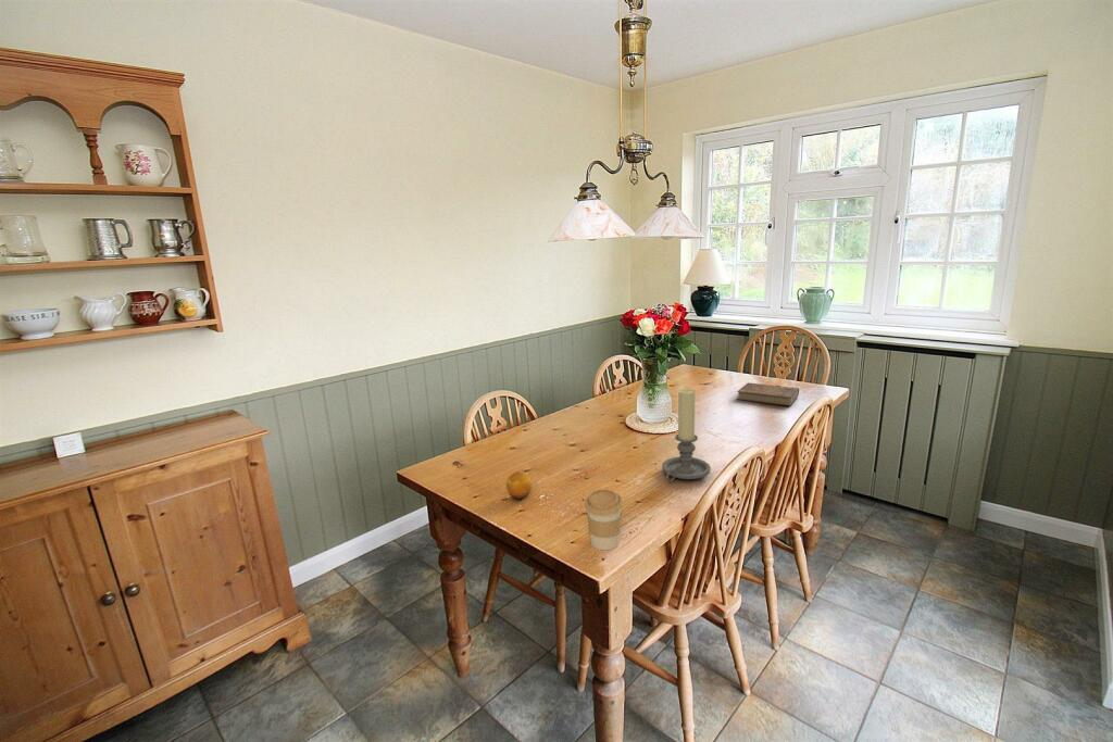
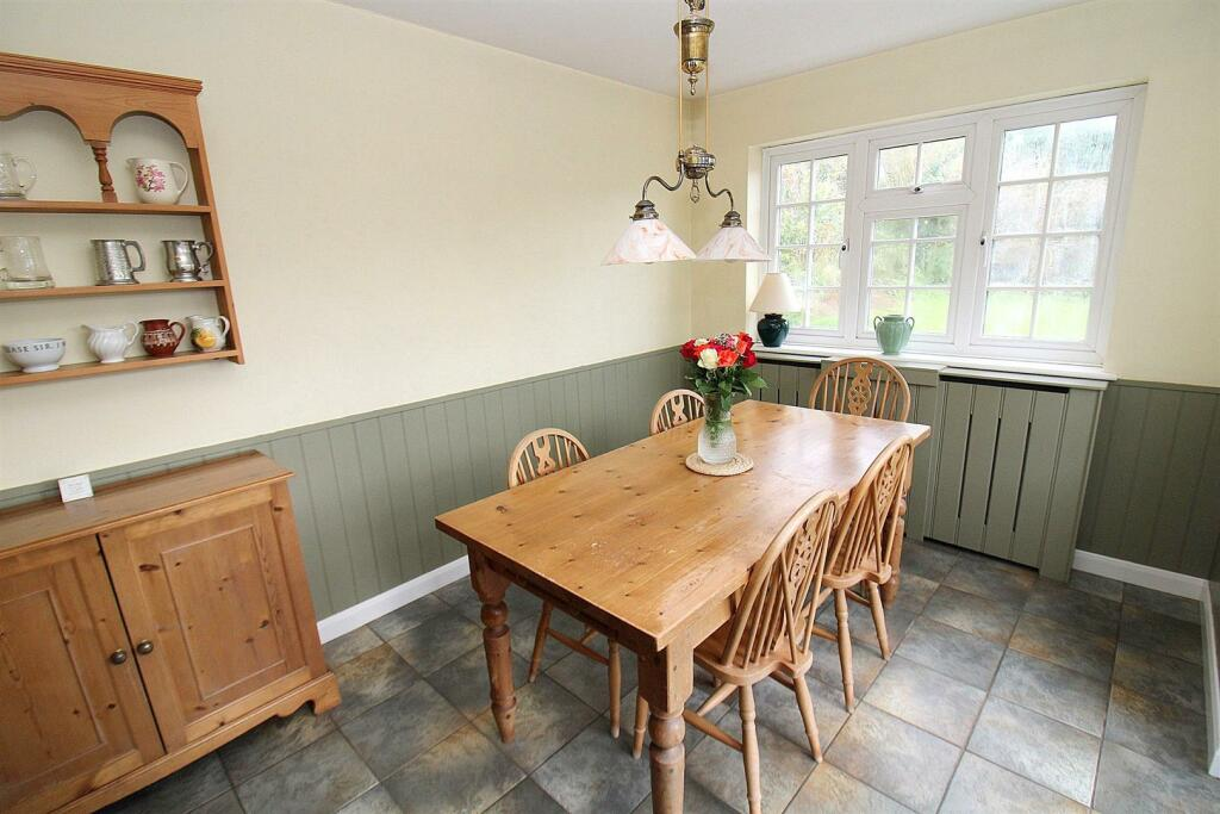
- fruit (518, 485)
- candle holder (683, 432)
- coffee cup (603, 518)
- book (767, 393)
